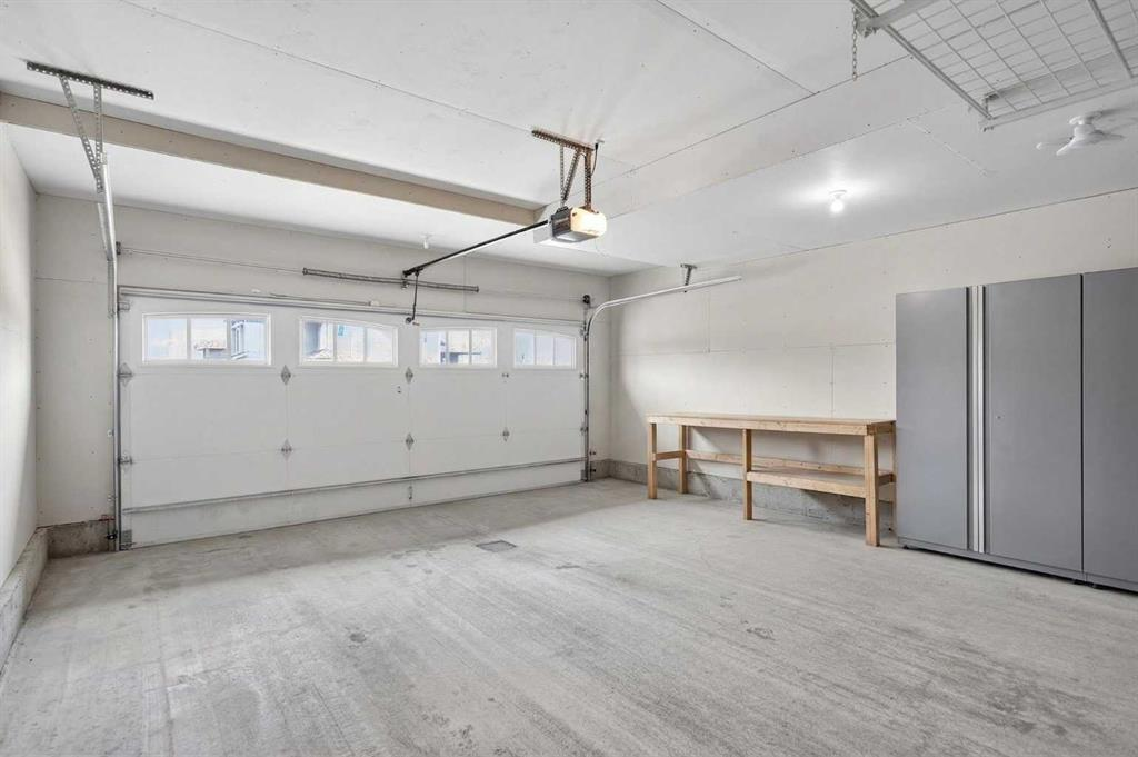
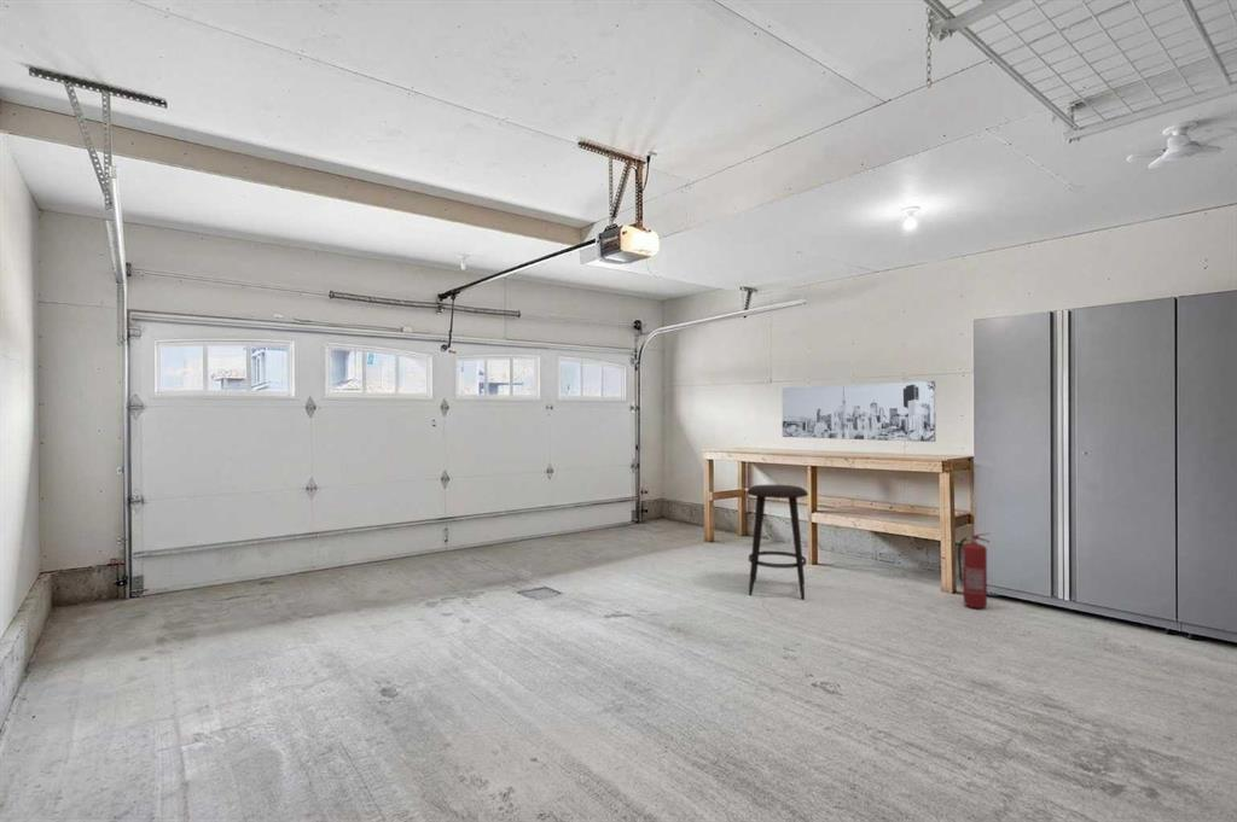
+ fire extinguisher (974, 569)
+ stool (777, 552)
+ wall art (850, 412)
